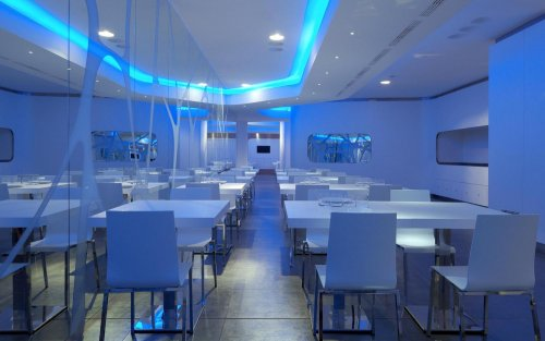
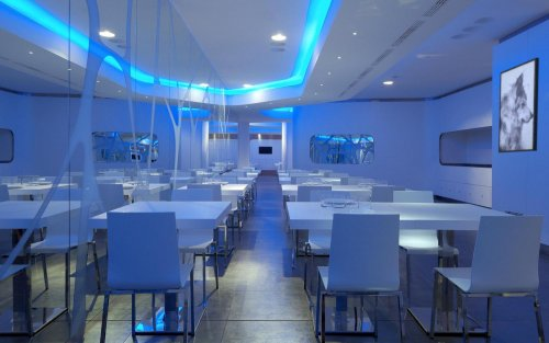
+ wall art (517, 108)
